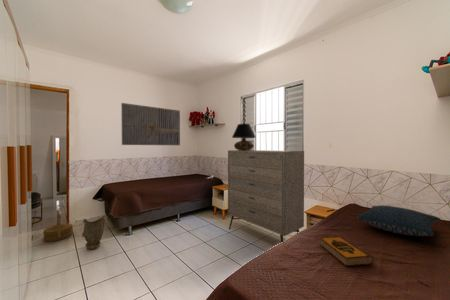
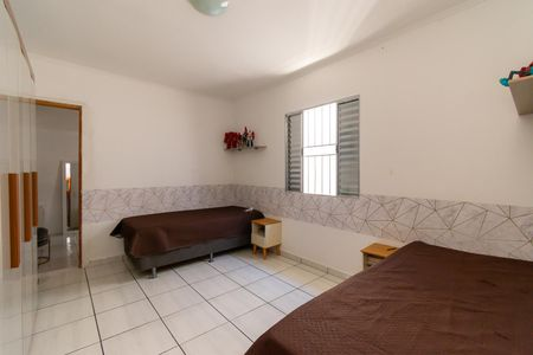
- dresser (262, 193)
- pillow (397, 219)
- wall art (153, 126)
- bag (94, 231)
- hardback book (344, 249)
- basket (58, 224)
- table lamp (243, 137)
